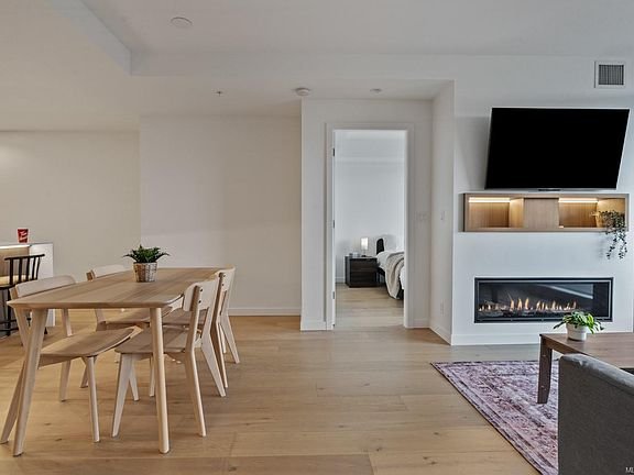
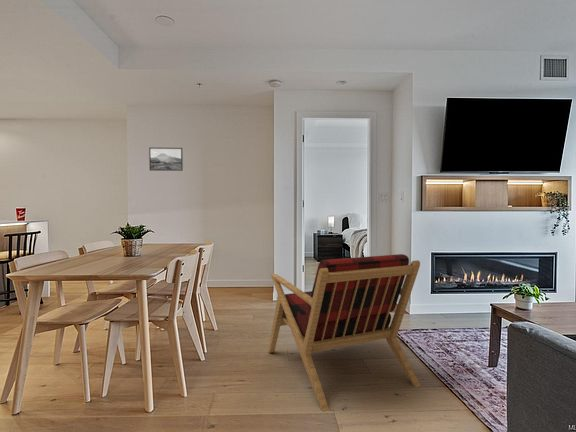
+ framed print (166, 159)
+ armchair (336, 308)
